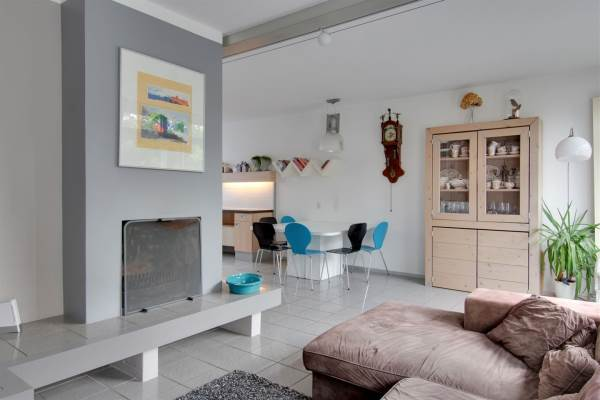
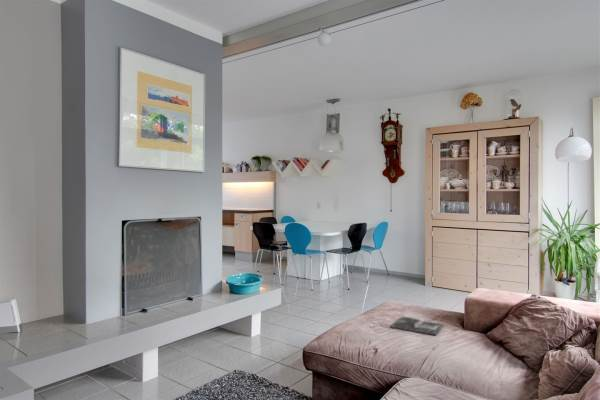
+ magazine (417, 325)
